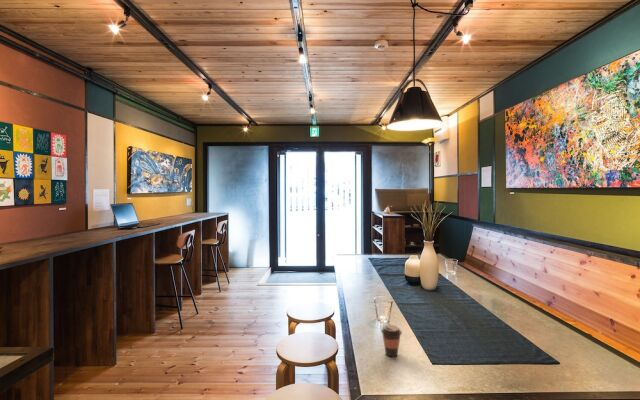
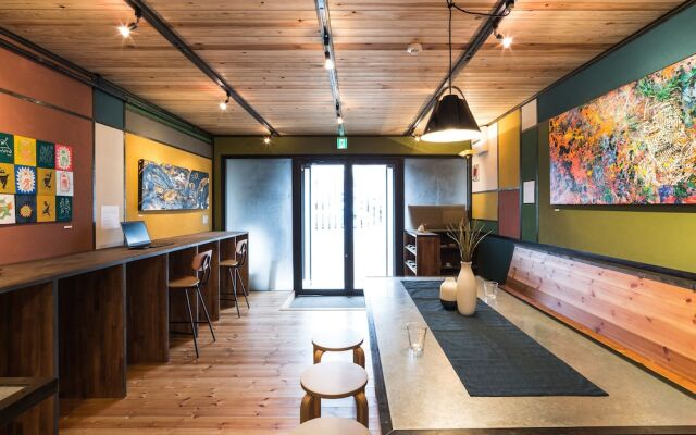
- coffee cup (391, 340)
